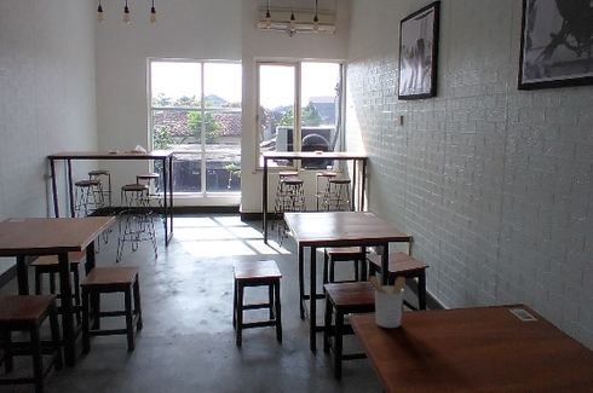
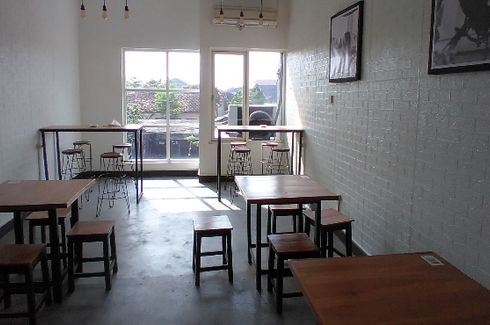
- utensil holder (384, 299)
